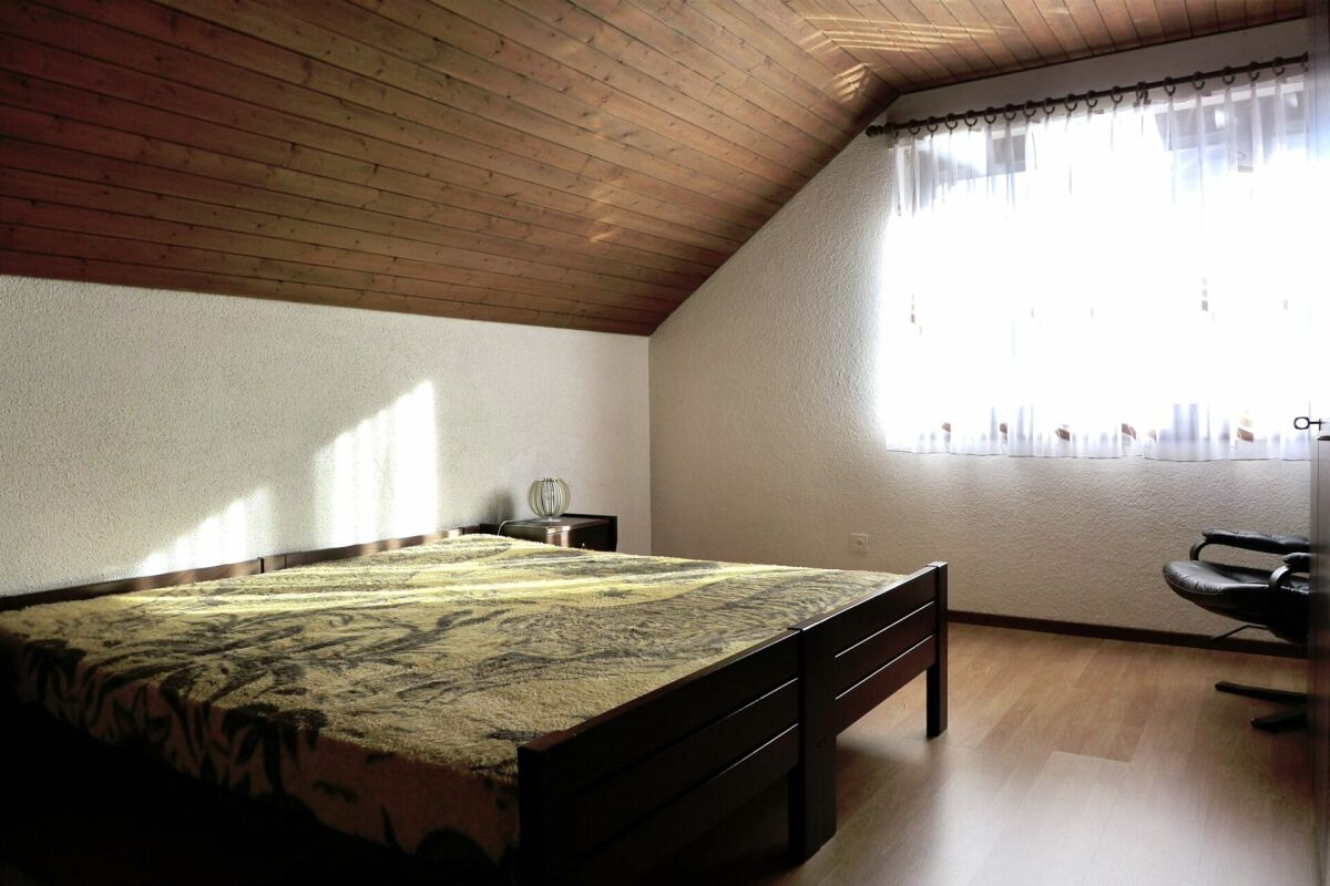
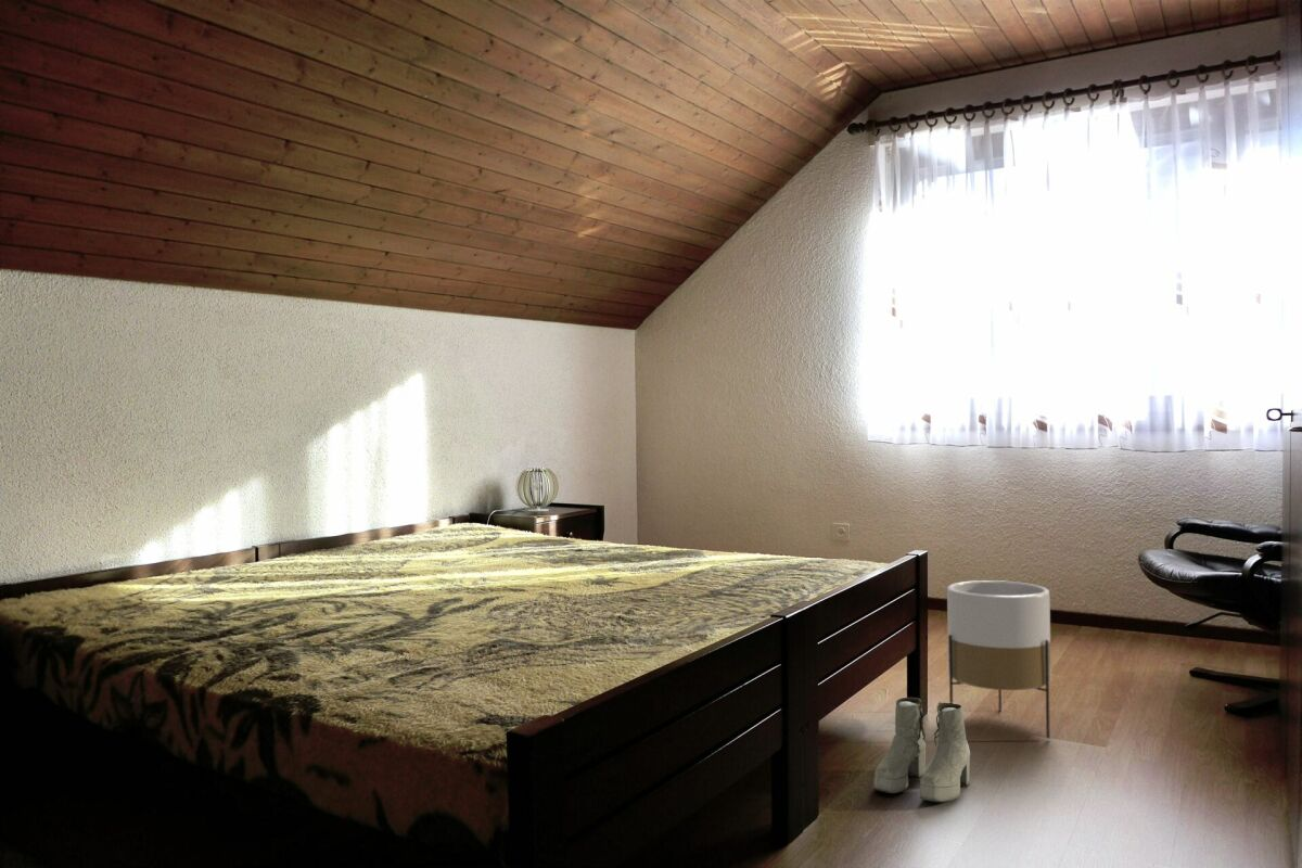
+ boots (922, 746)
+ planter (999, 656)
